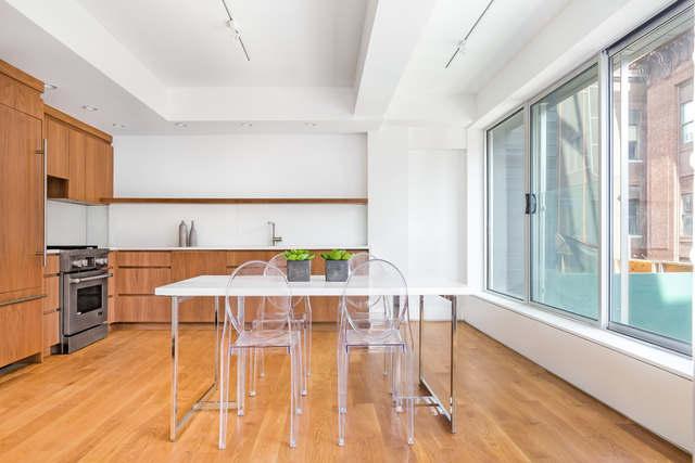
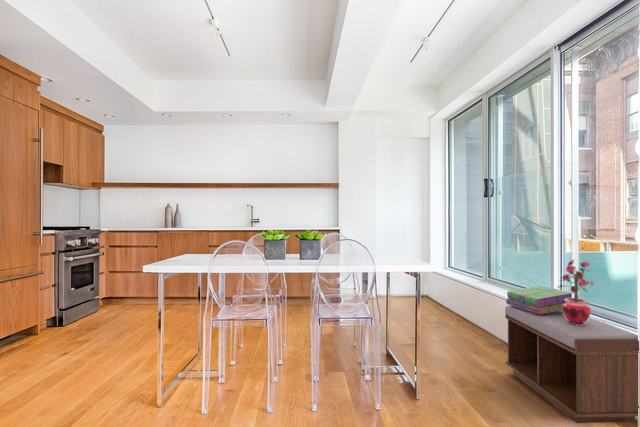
+ potted plant (574, 290)
+ bench (564, 355)
+ stack of books (540, 301)
